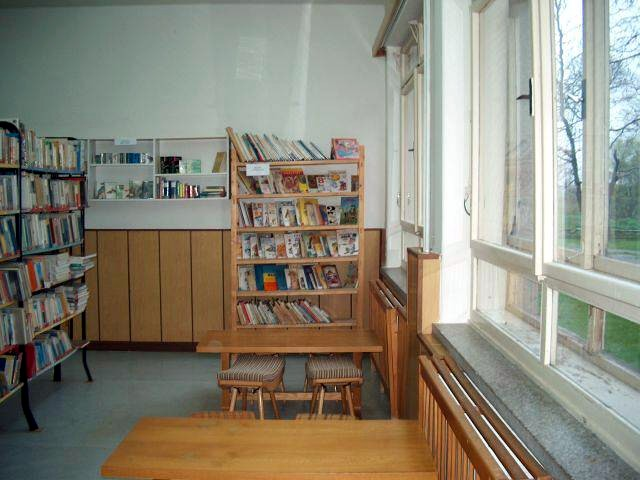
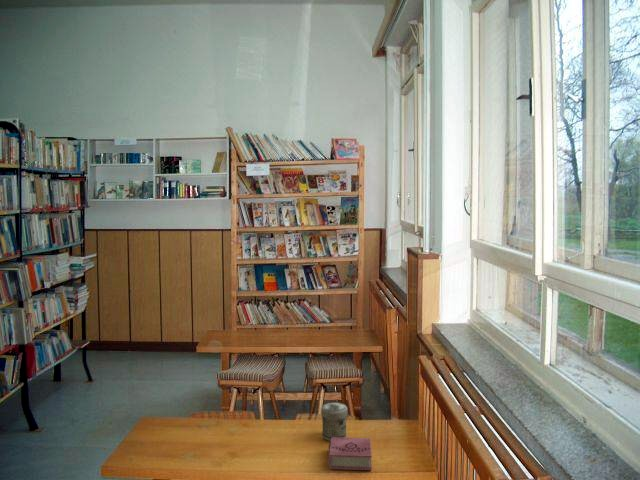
+ jar (334, 421)
+ book (349, 453)
